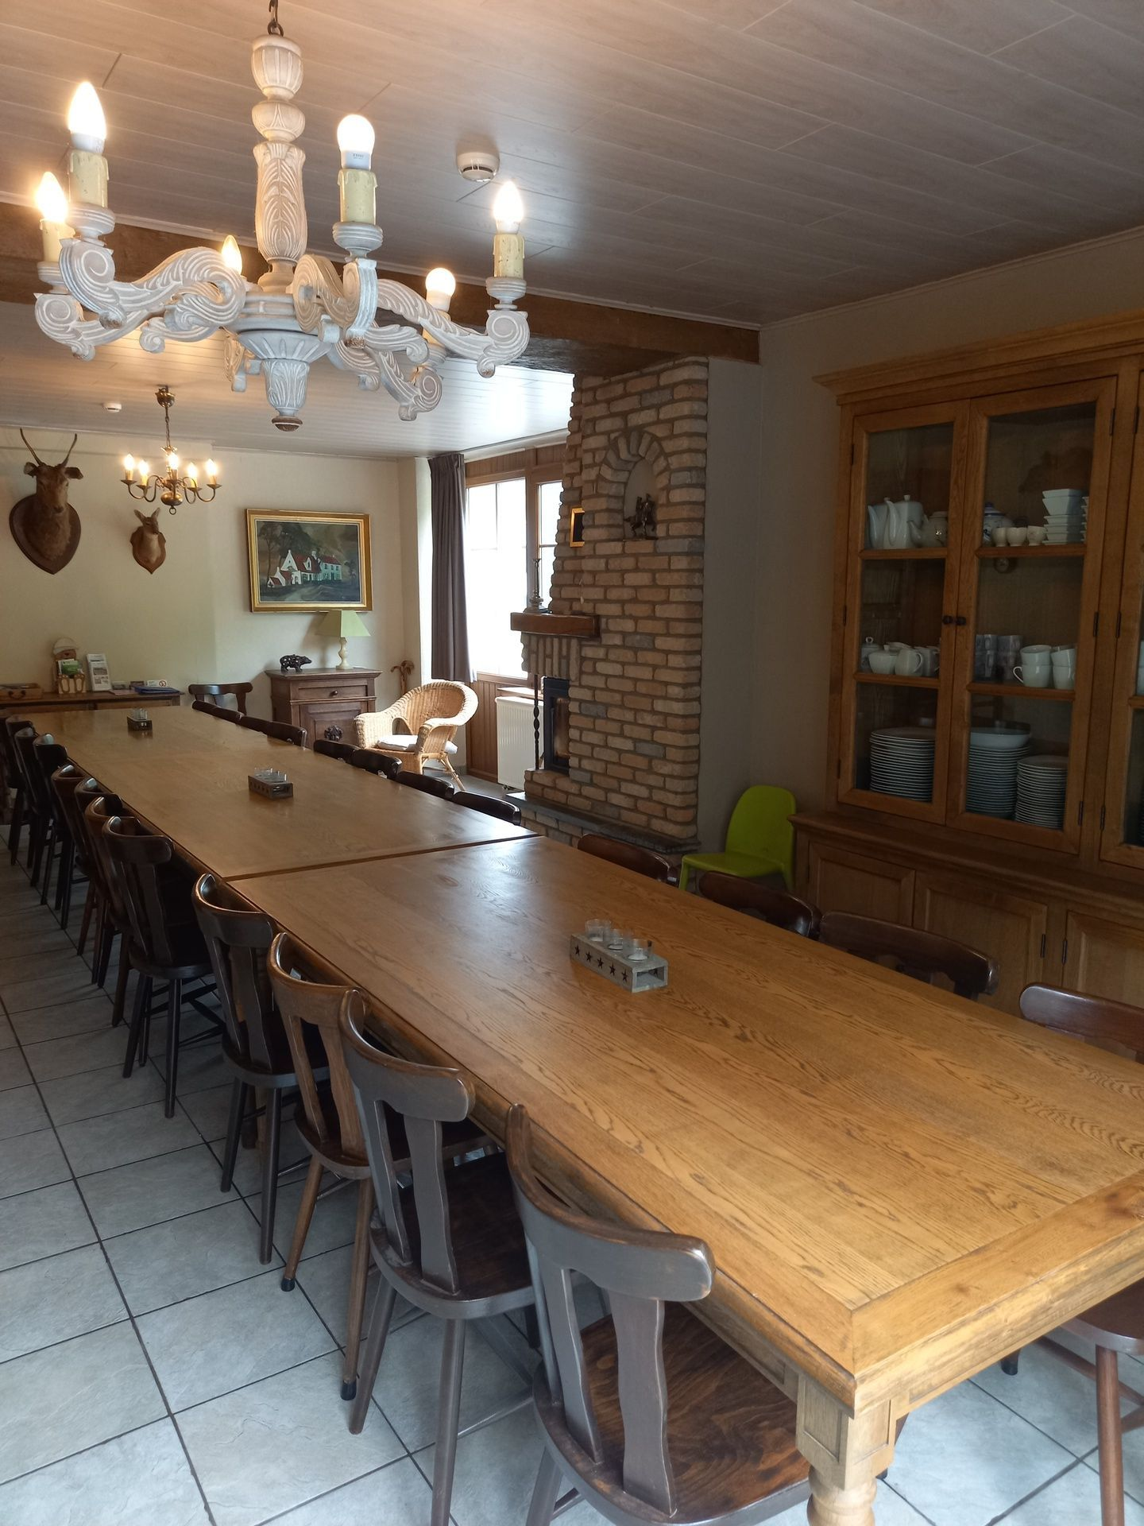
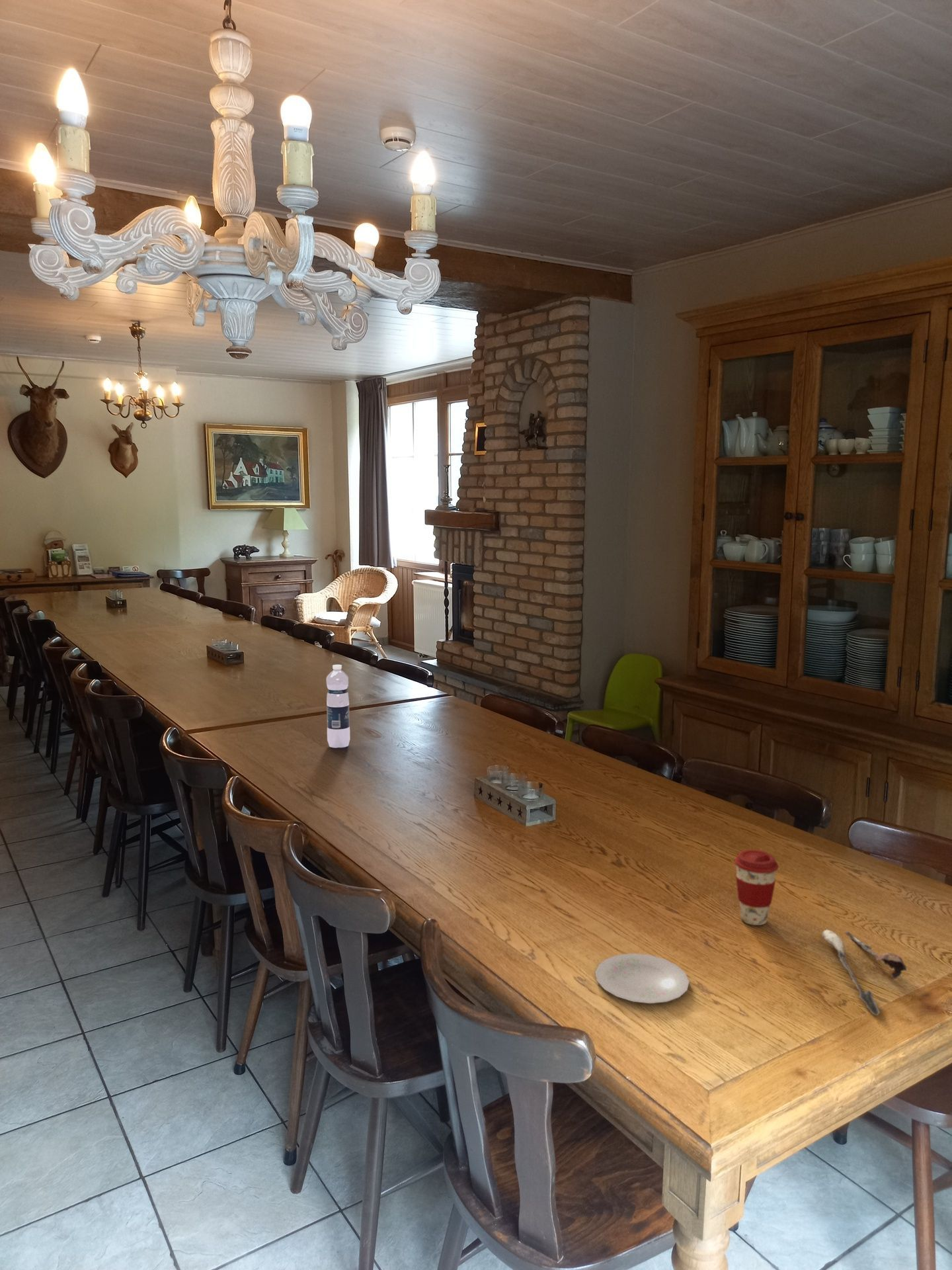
+ plate (635, 953)
+ spoon (865, 950)
+ water bottle (338, 706)
+ coffee cup (755, 888)
